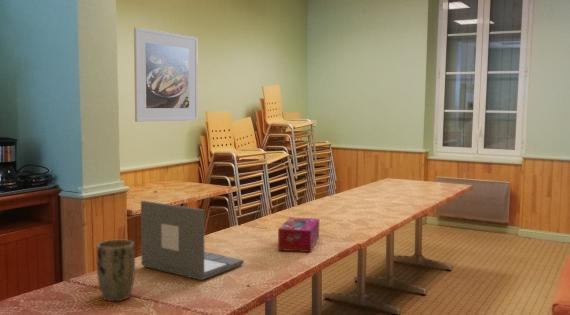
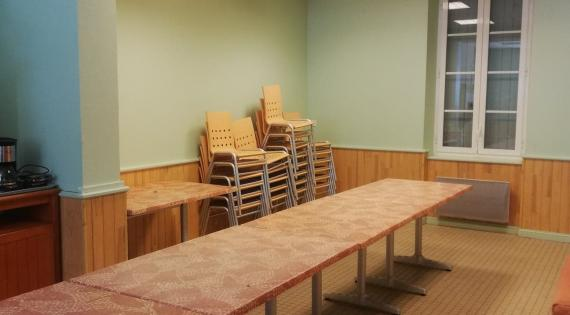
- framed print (168, 77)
- tissue box (299, 233)
- laptop (192, 233)
- plant pot (116, 270)
